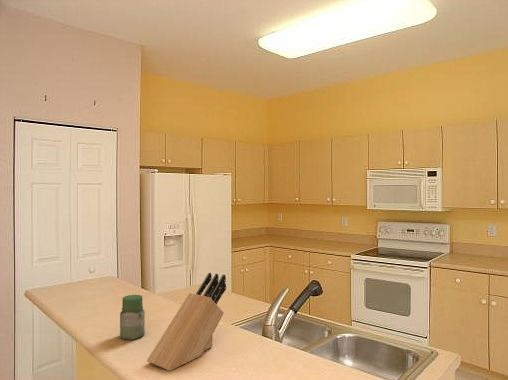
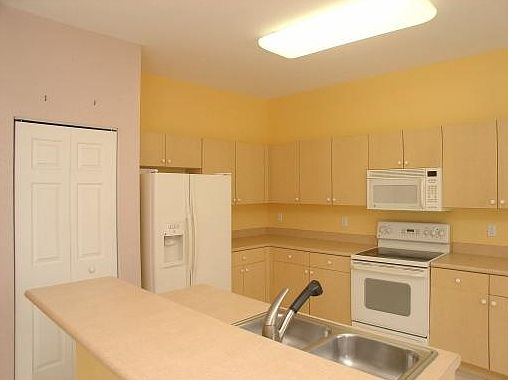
- jar (132, 316)
- knife block (192, 315)
